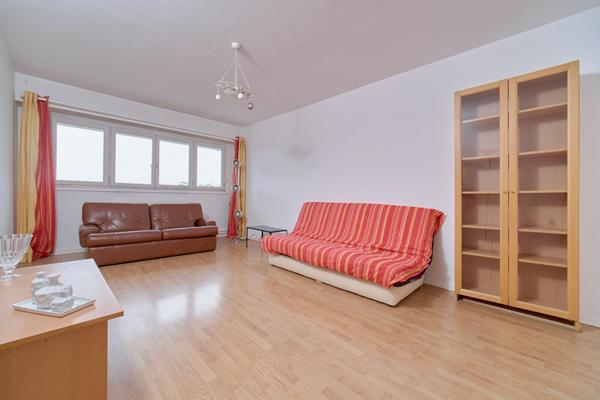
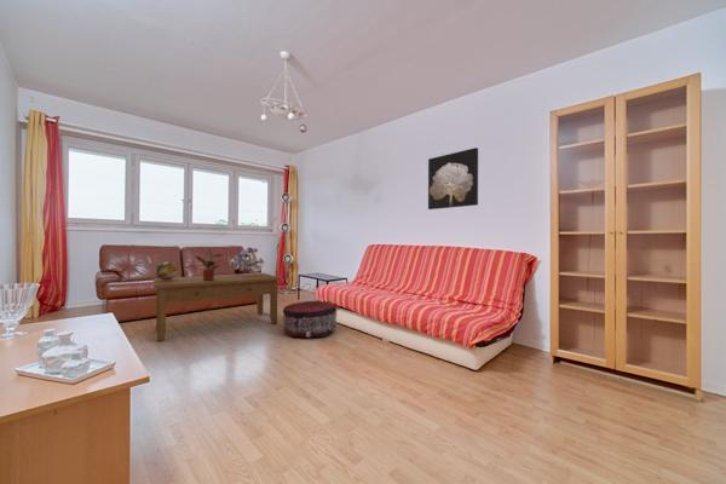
+ bouquet (249, 261)
+ coffee table (218, 298)
+ decorative sphere (166, 270)
+ wall art (451, 180)
+ pouf (311, 316)
+ potted plant (212, 263)
